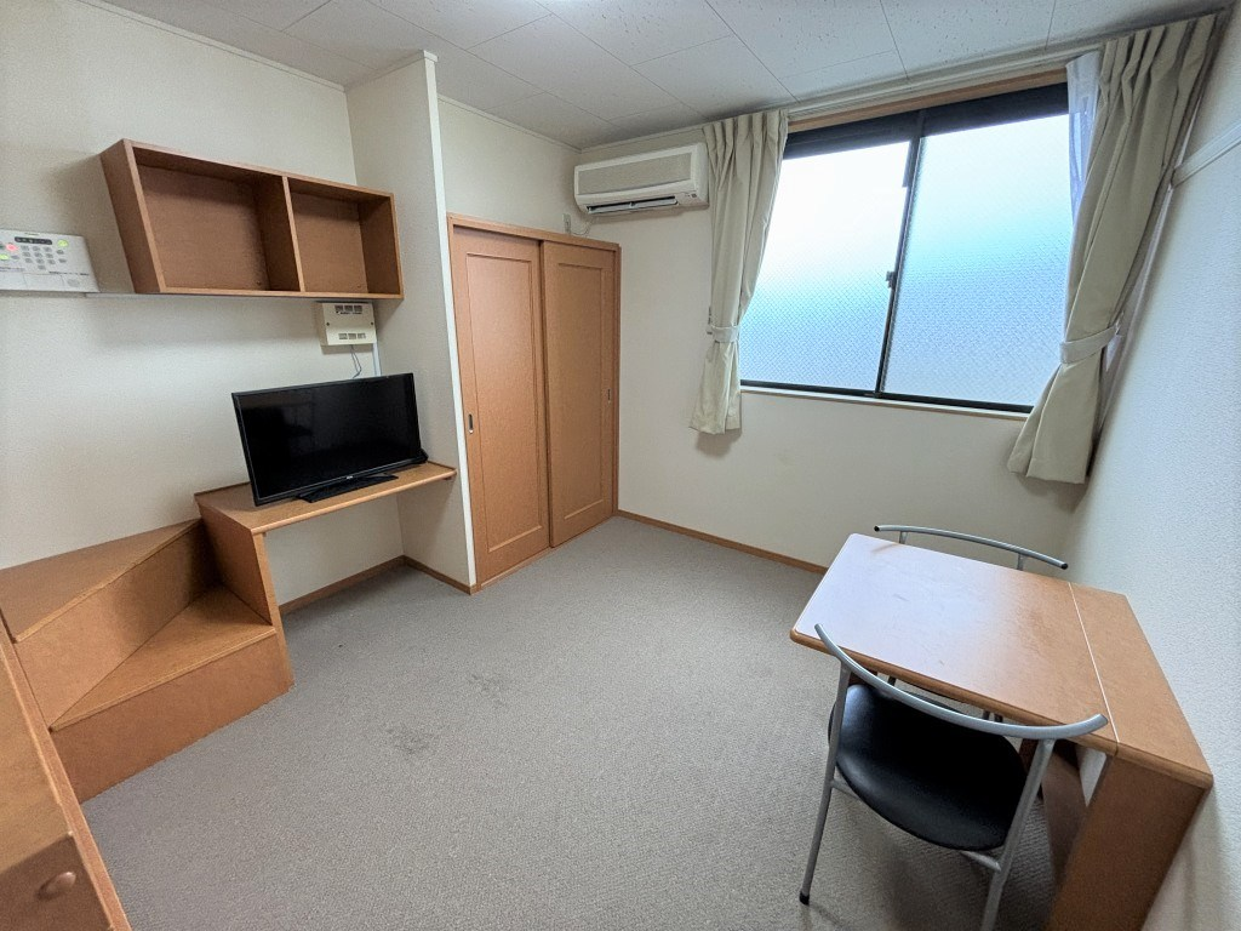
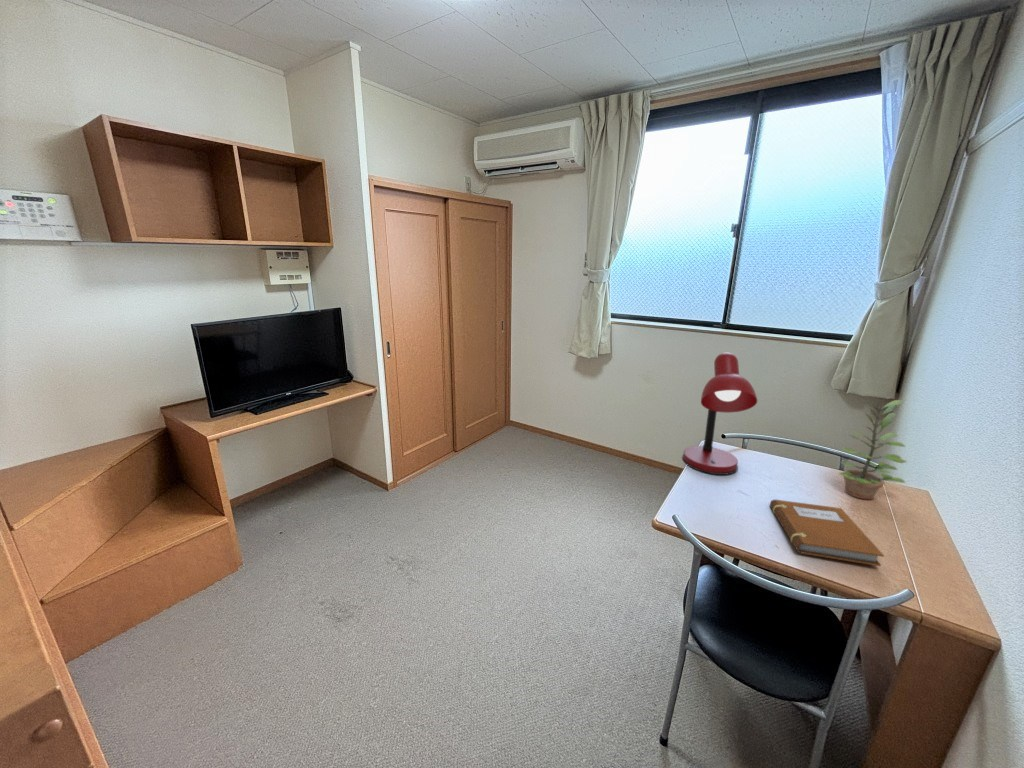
+ notebook (818, 527)
+ plant (876, 448)
+ desk lamp (720, 411)
